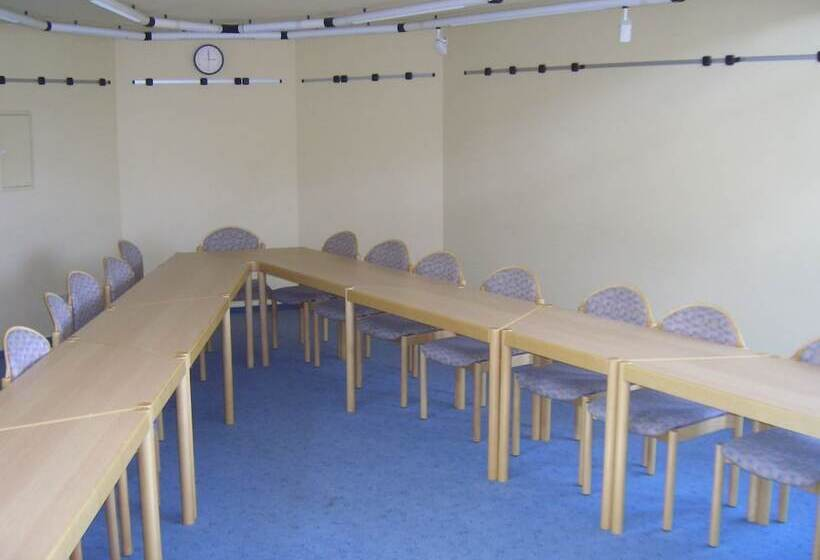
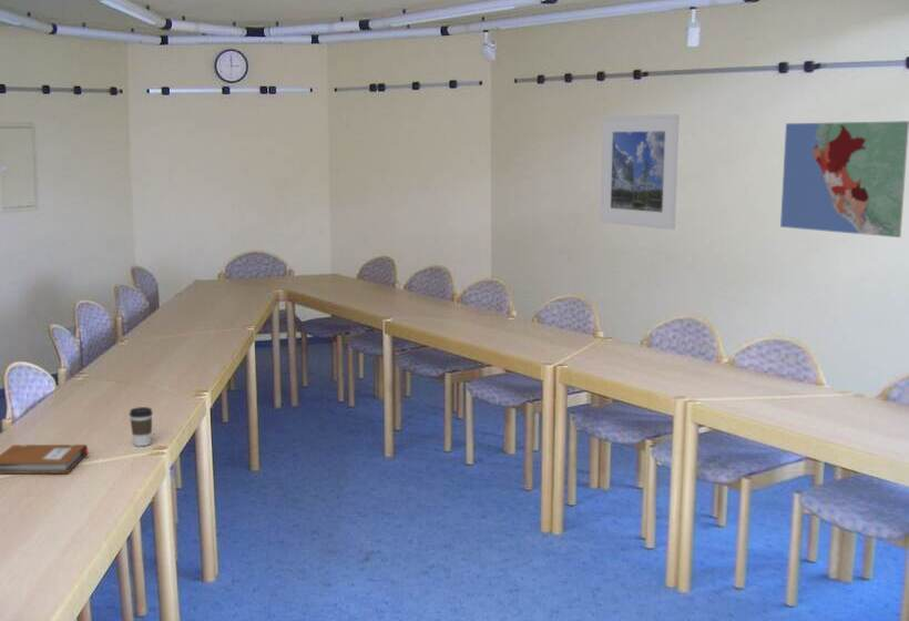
+ map (839, 177)
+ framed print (637, 171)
+ notebook (42, 457)
+ coffee cup (141, 426)
